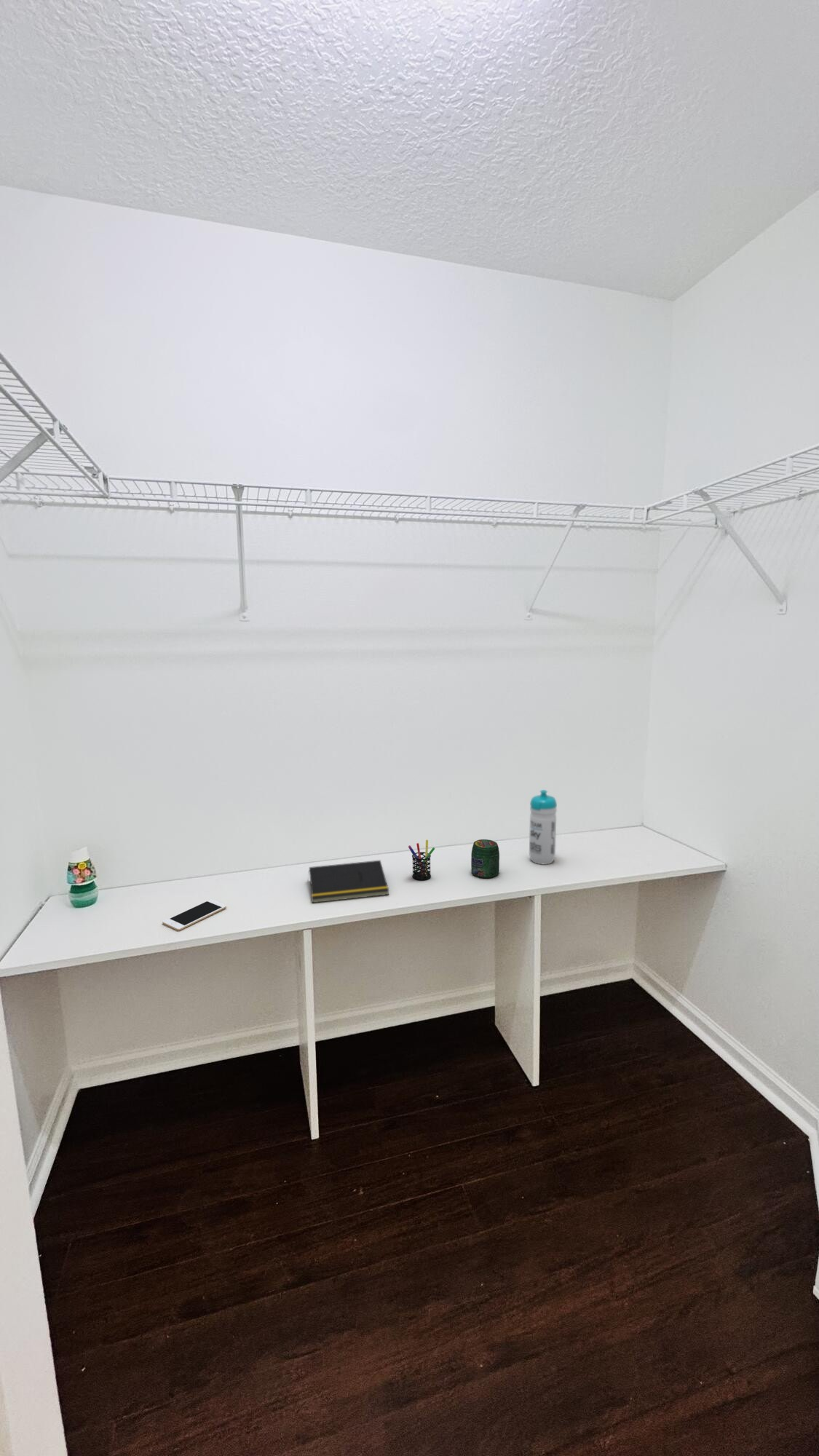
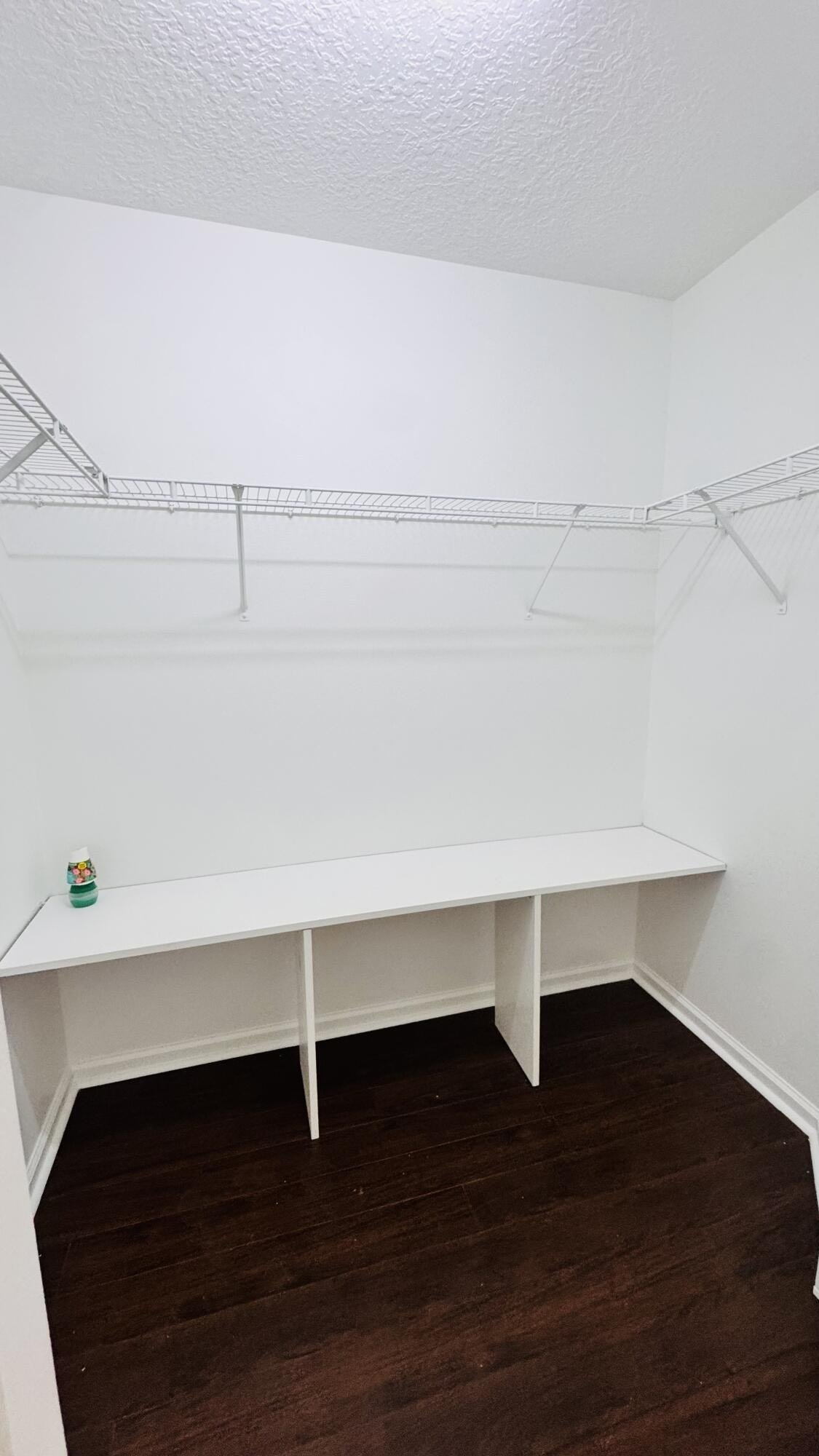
- pen holder (423, 859)
- water bottle (542, 826)
- notepad (348, 880)
- jar (485, 858)
- cell phone (195, 914)
